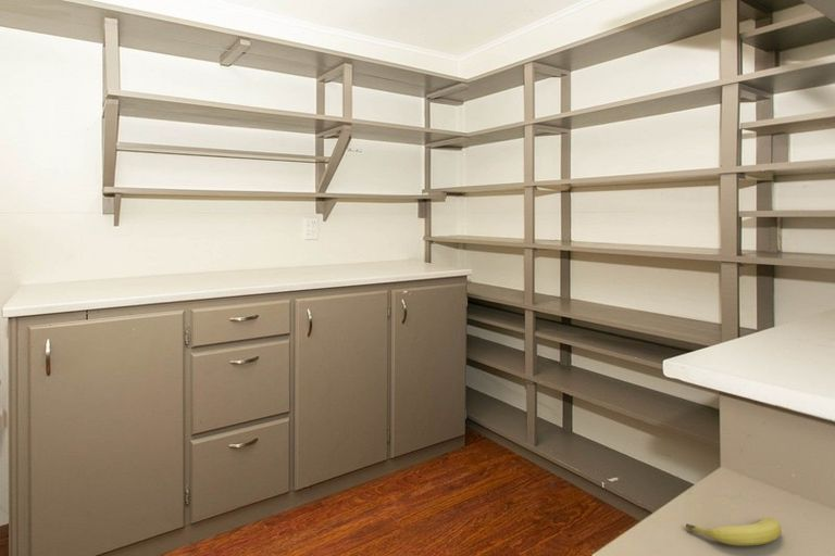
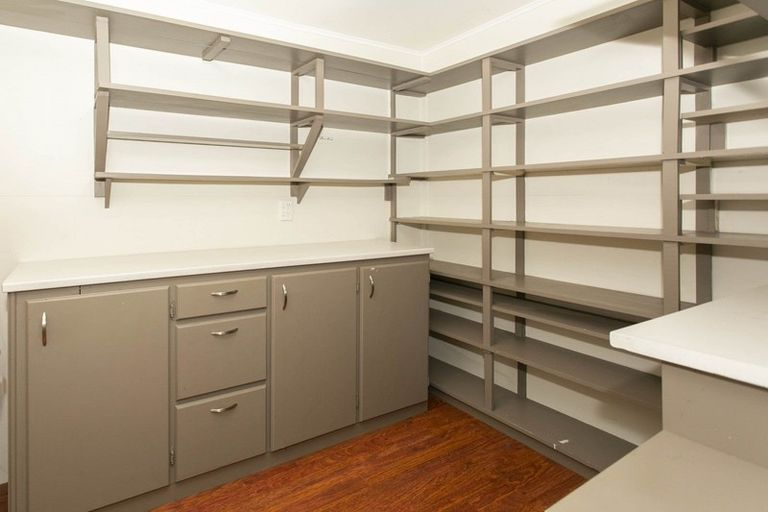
- fruit (740, 528)
